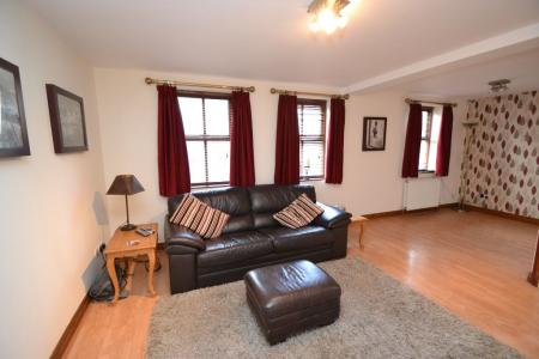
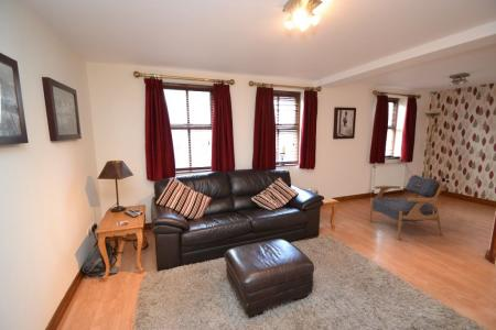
+ armchair (407, 202)
